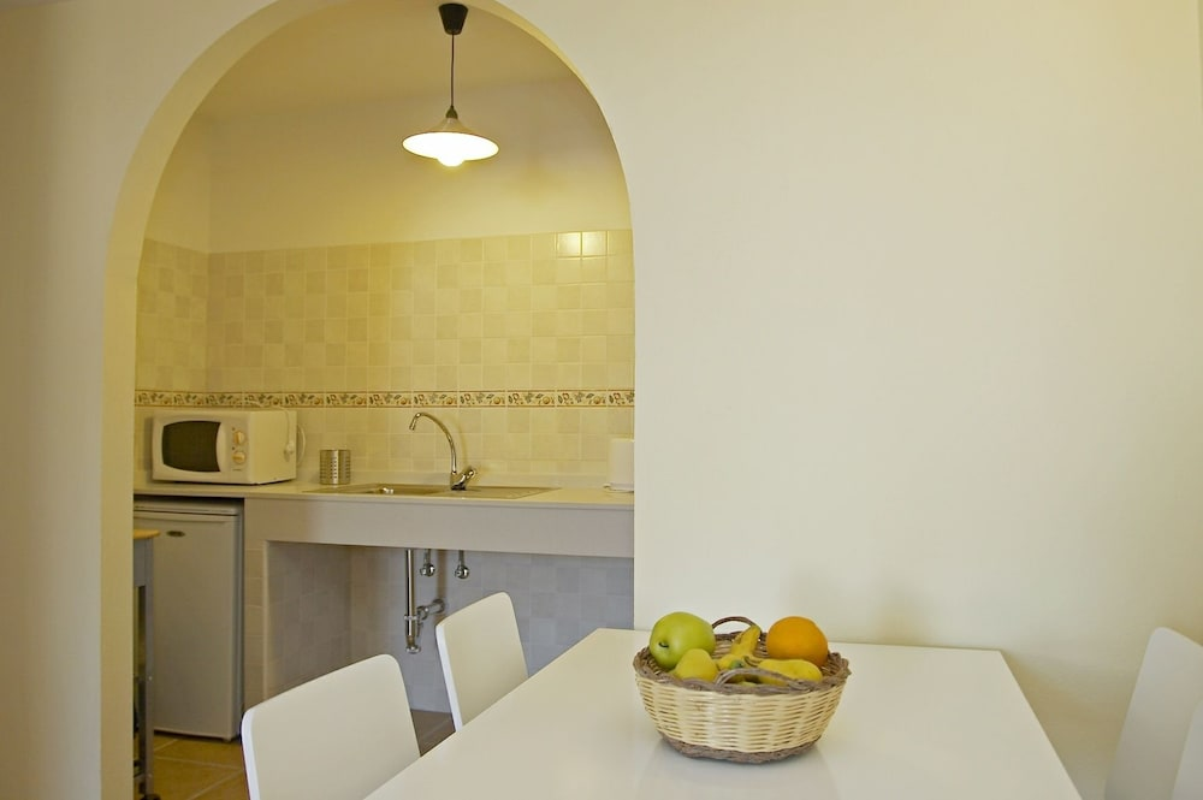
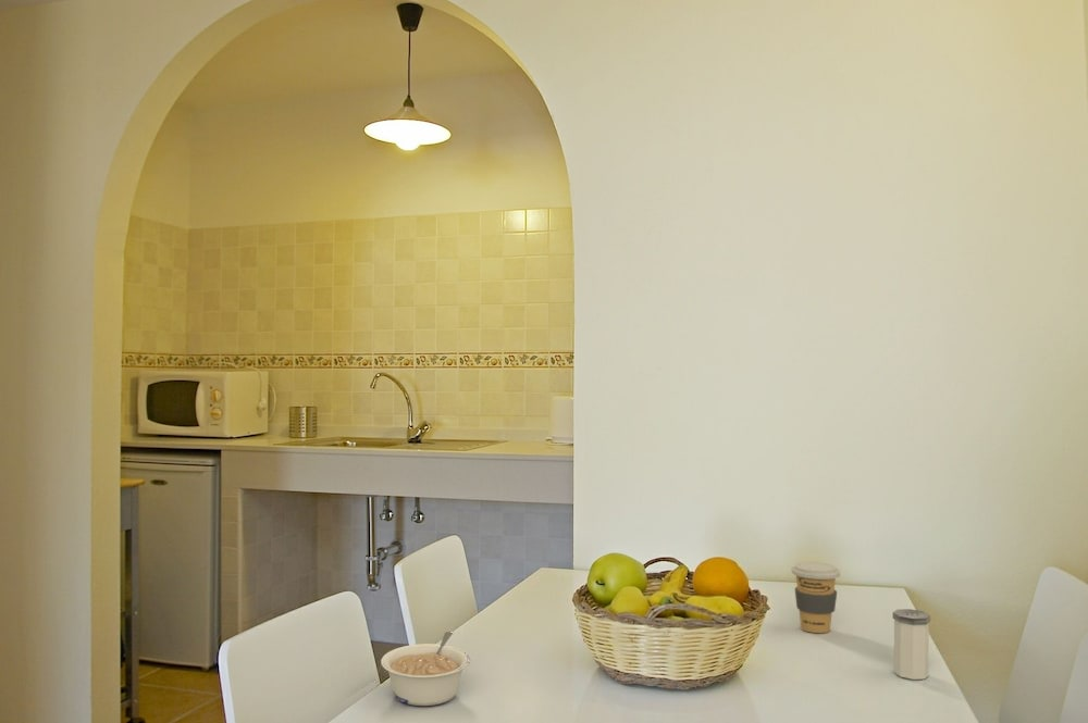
+ coffee cup (815, 597)
+ salt shaker (911, 644)
+ legume (424, 671)
